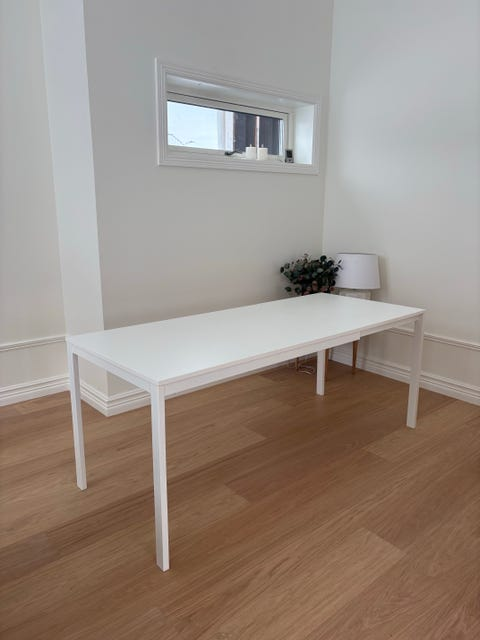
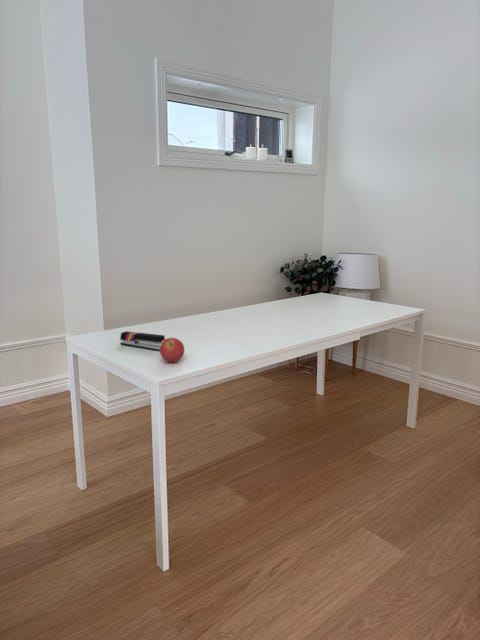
+ fruit (172, 350)
+ stapler (142, 339)
